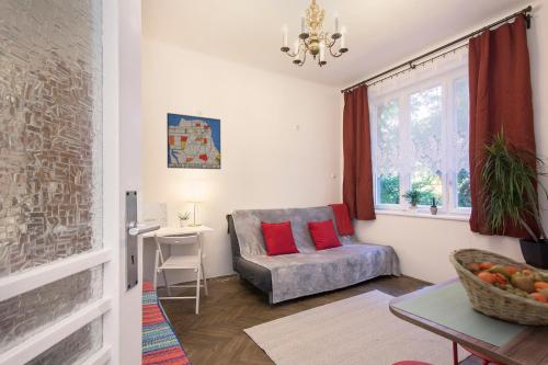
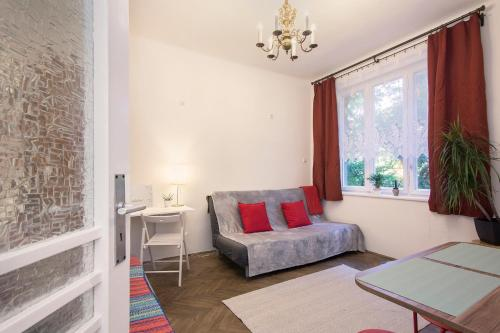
- fruit basket (504, 282)
- wall art (195, 141)
